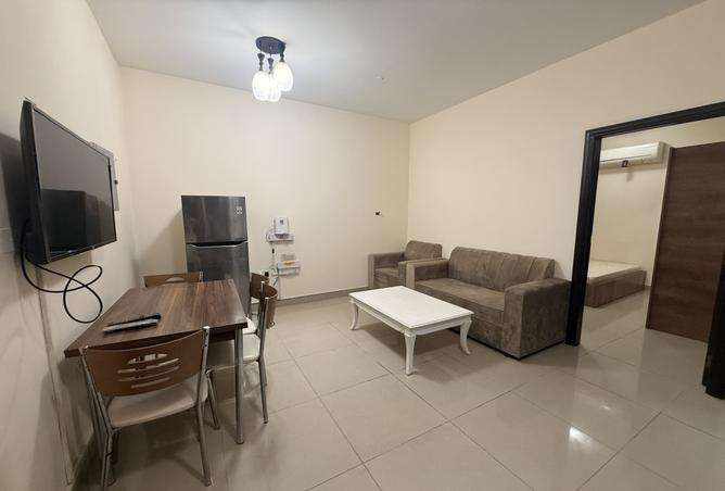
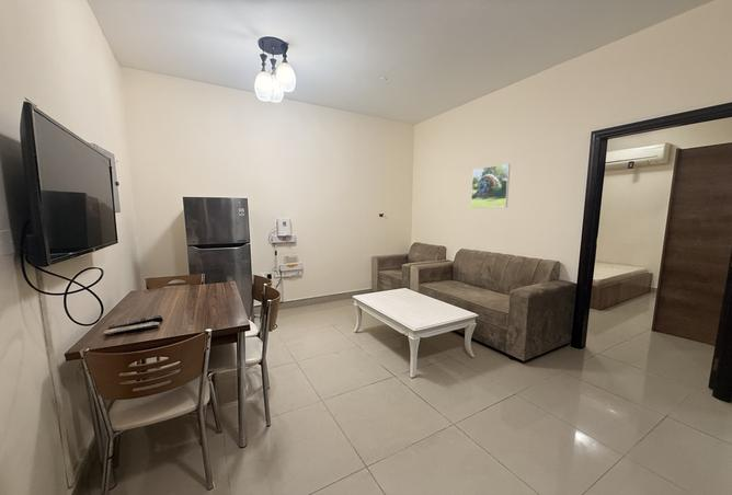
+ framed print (489, 187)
